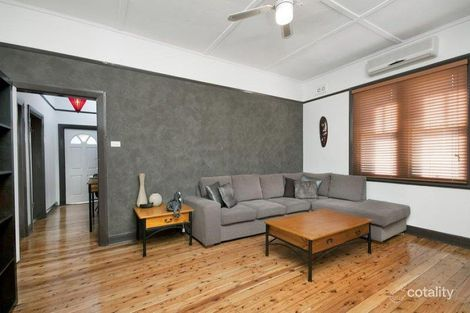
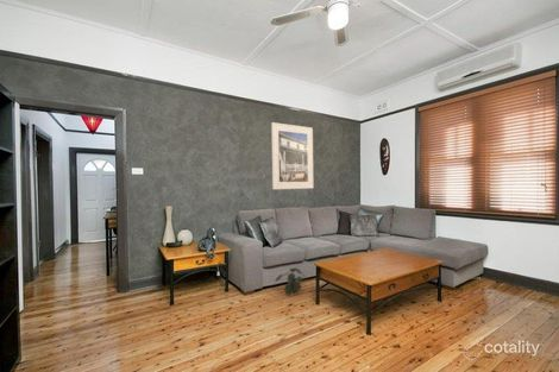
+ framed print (293, 157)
+ potted plant (291, 279)
